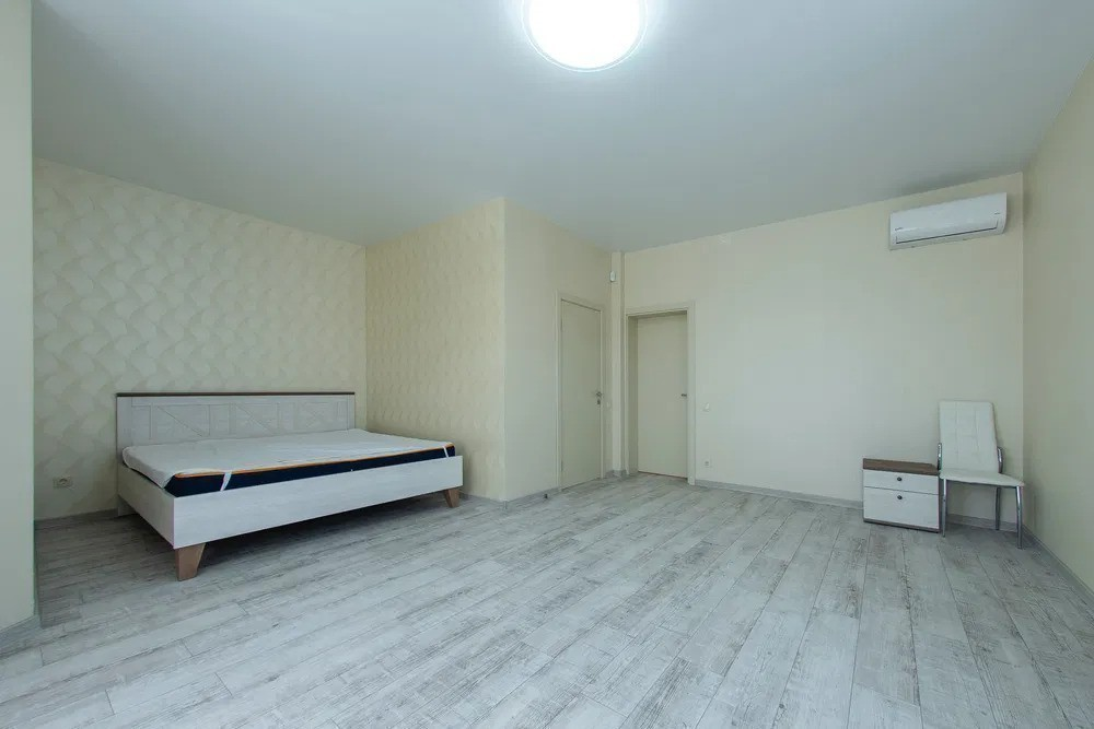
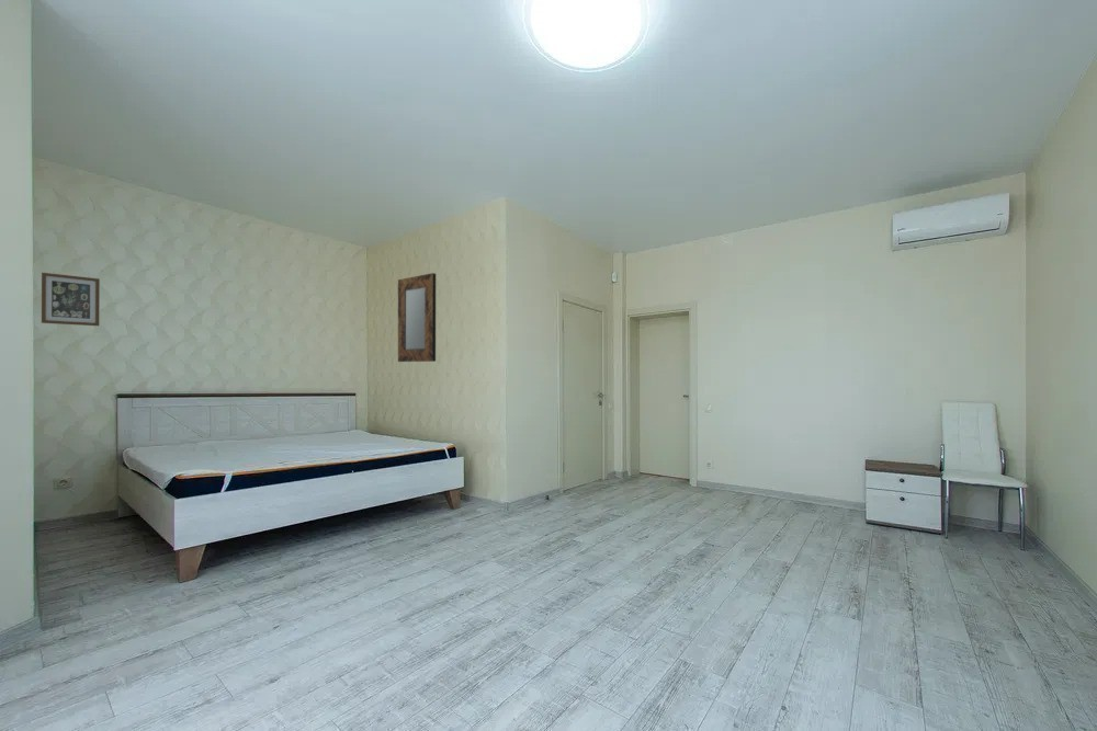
+ home mirror (416, 319)
+ wall art (71, 299)
